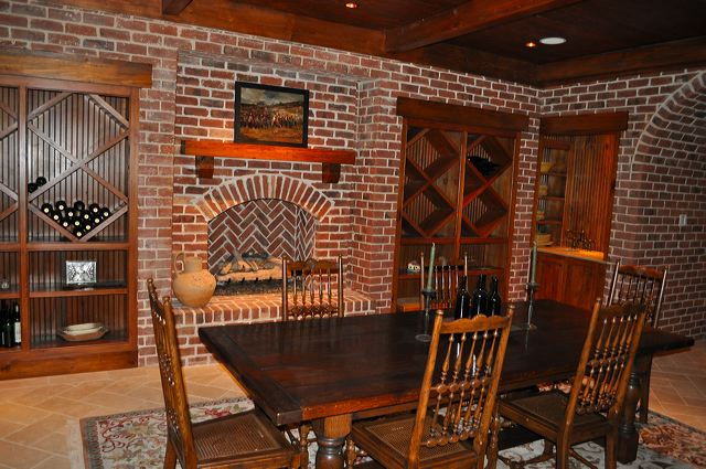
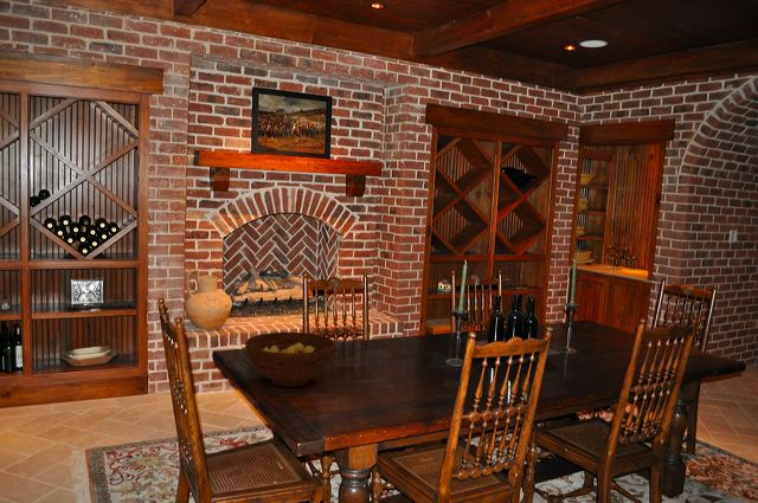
+ fruit bowl (290, 362)
